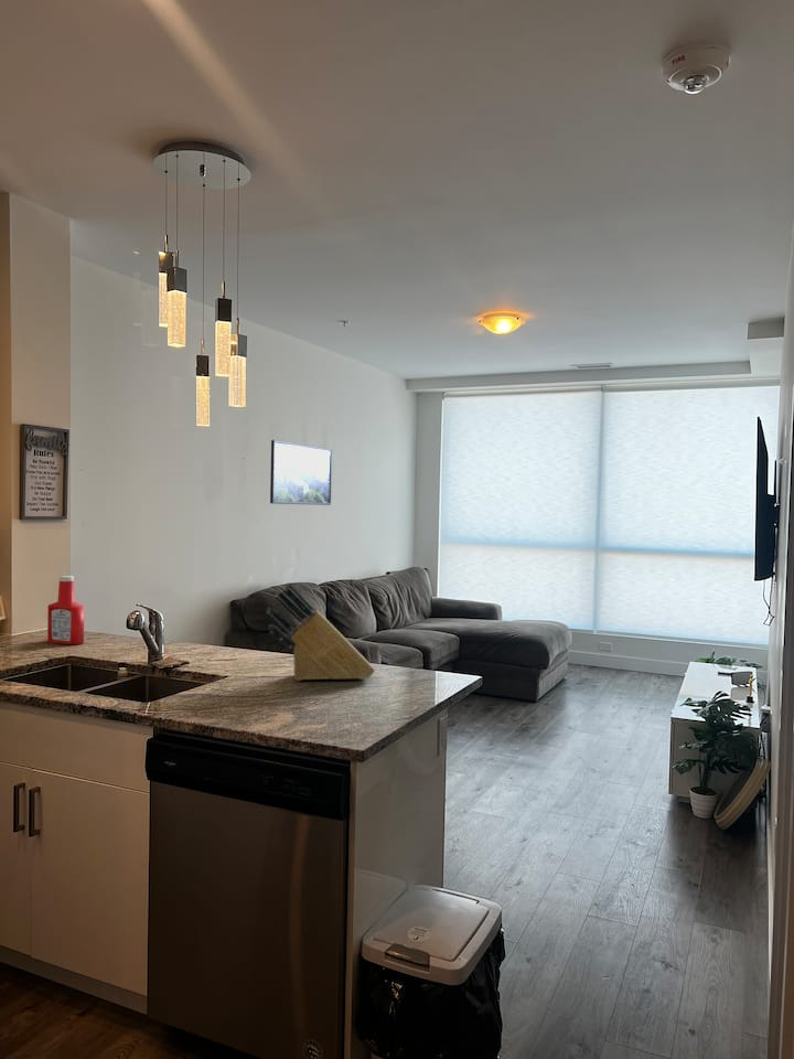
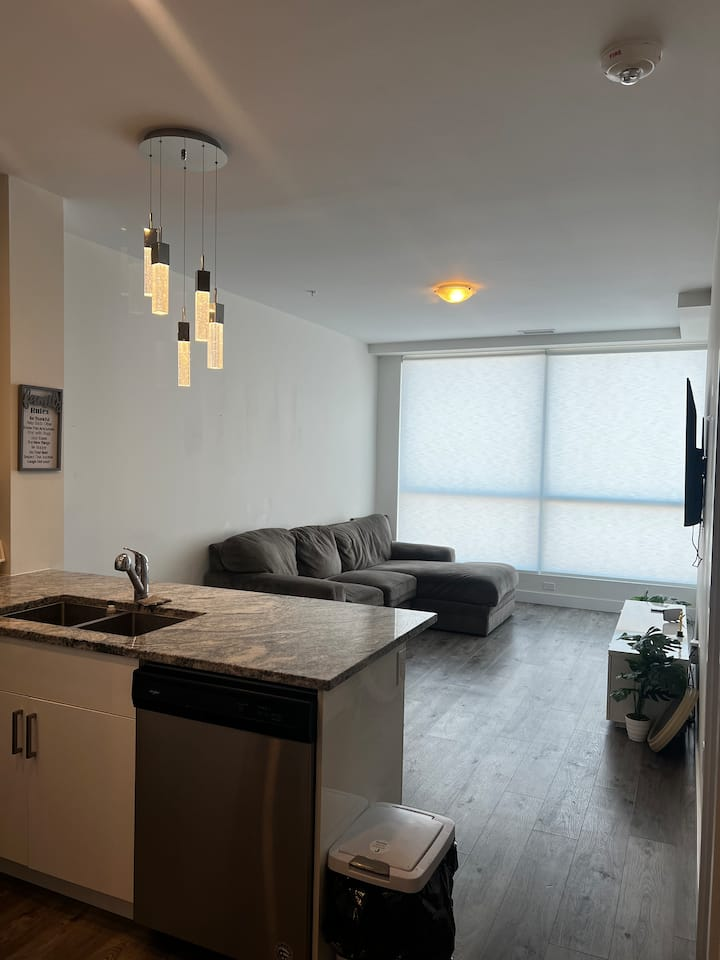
- knife block (320, 630)
- soap bottle (65, 609)
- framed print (302, 474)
